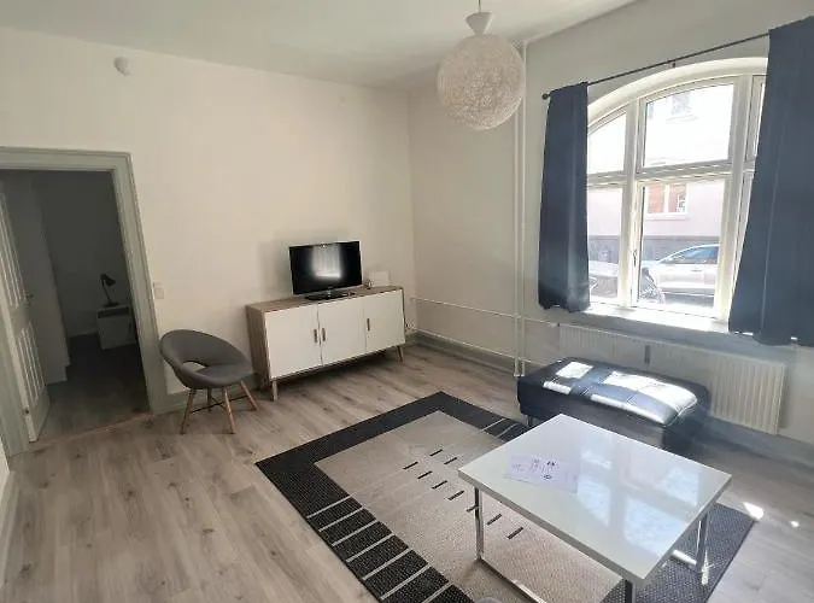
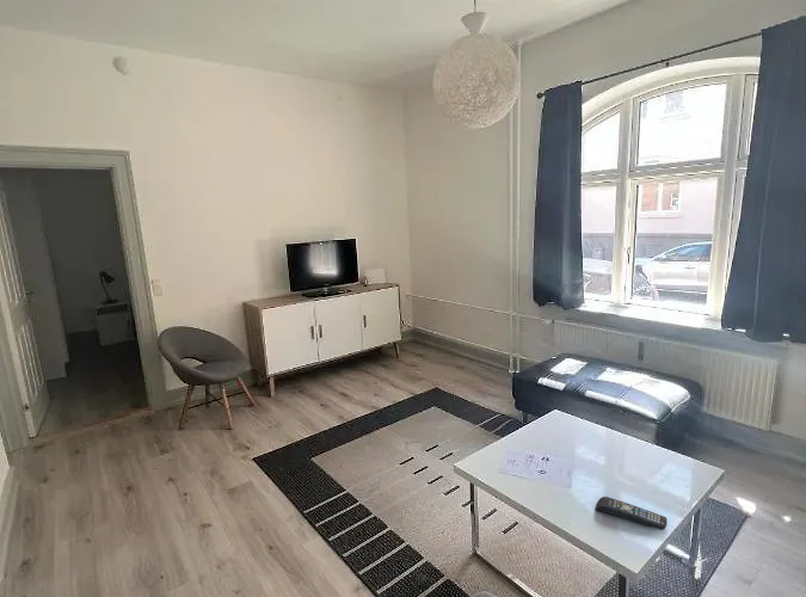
+ remote control (629, 512)
